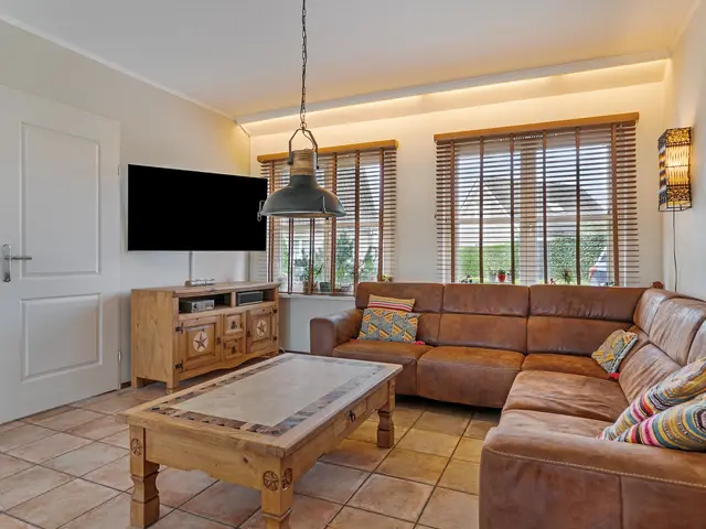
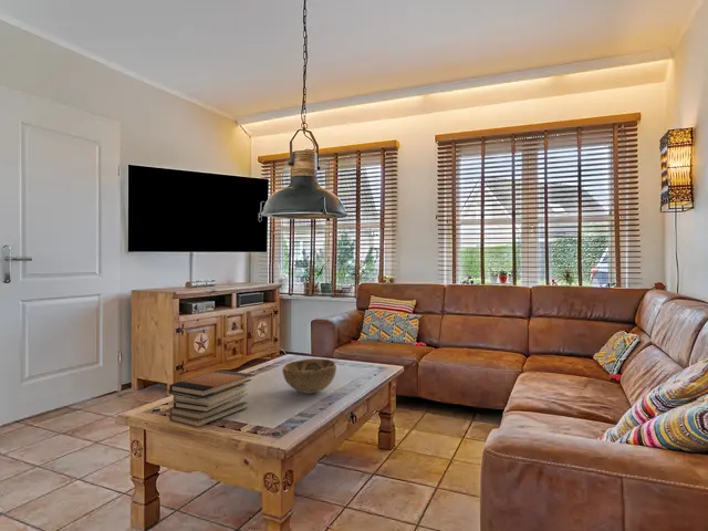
+ decorative bowl (309, 376)
+ book stack (211, 396)
